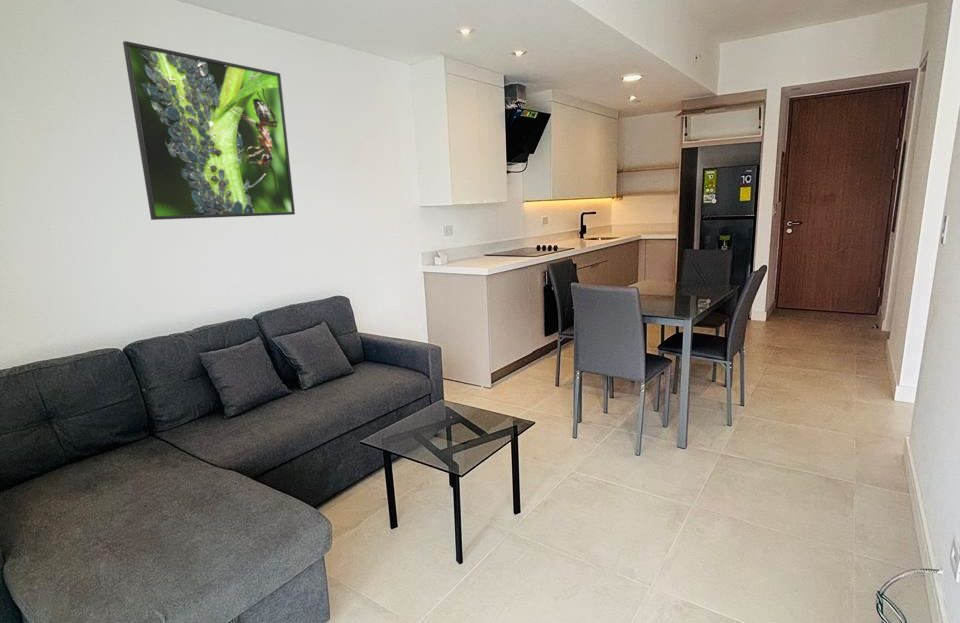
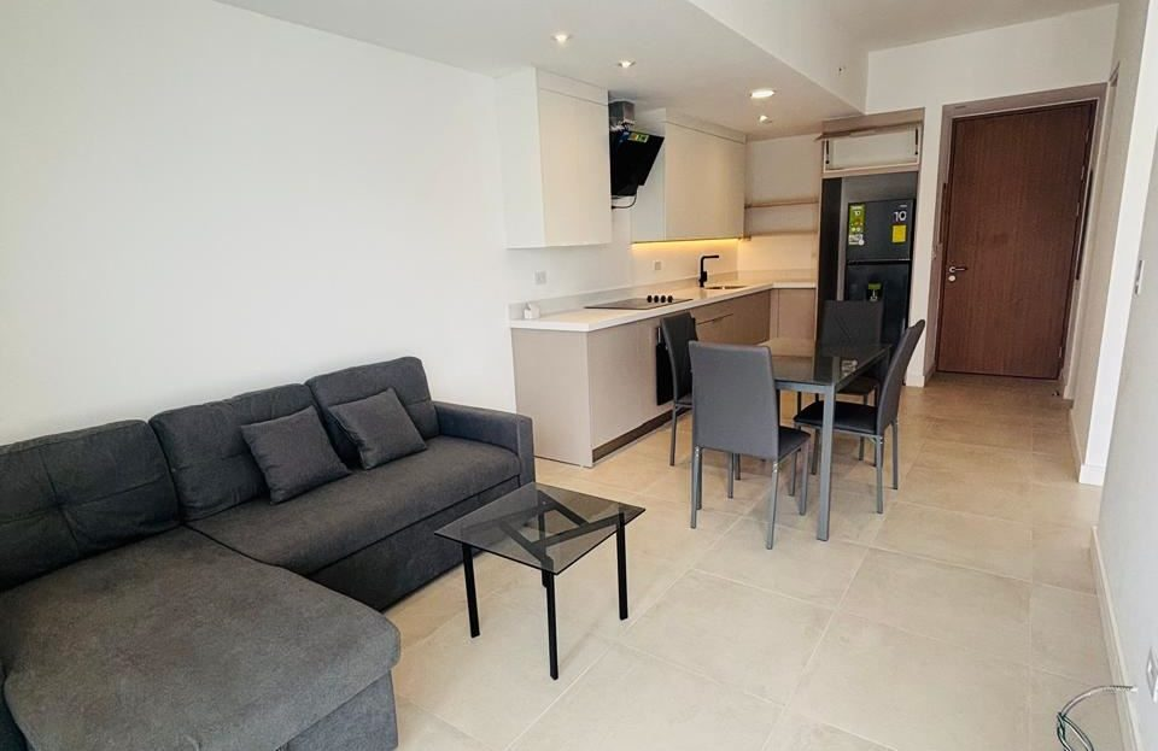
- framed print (221, 140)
